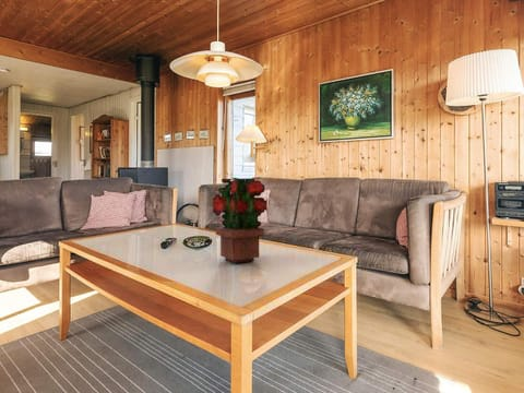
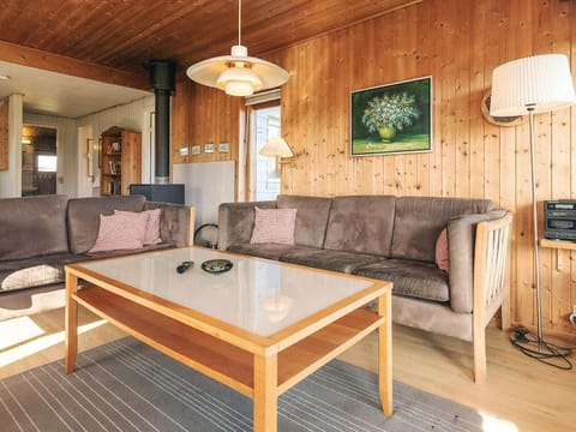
- potted plant (239, 218)
